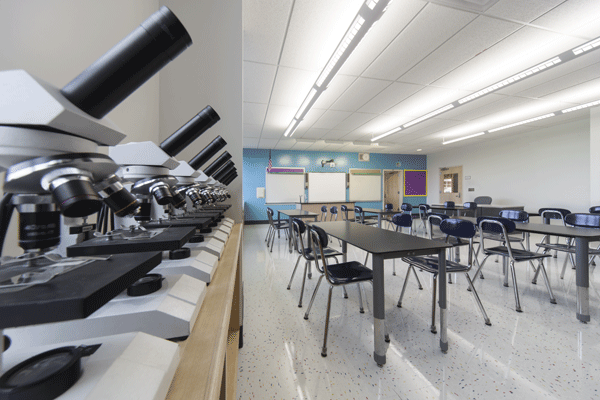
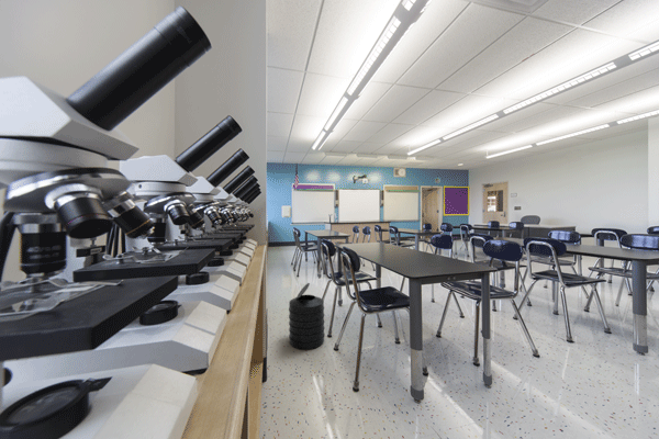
+ trash can (306, 312)
